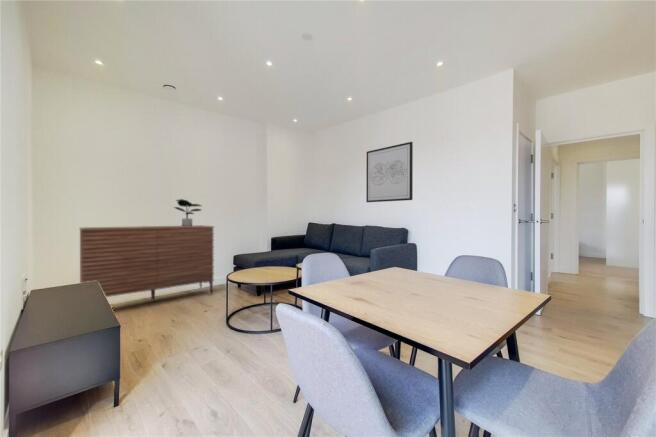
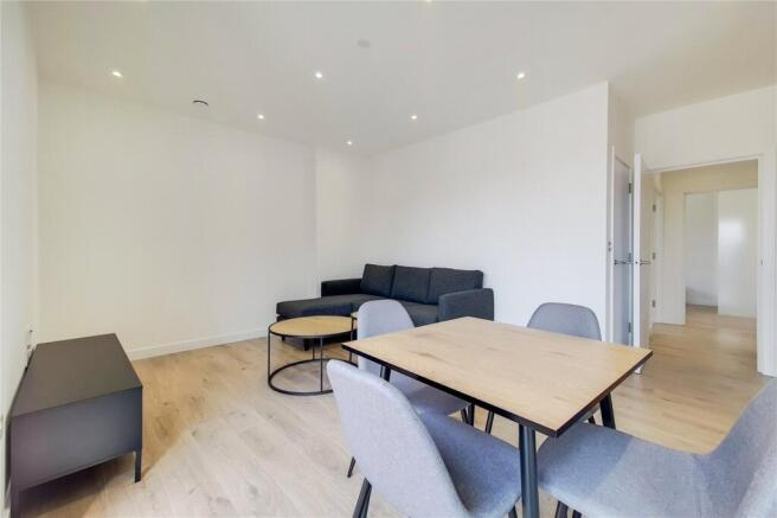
- potted plant (188, 212)
- sideboard (152, 264)
- wall art (387, 174)
